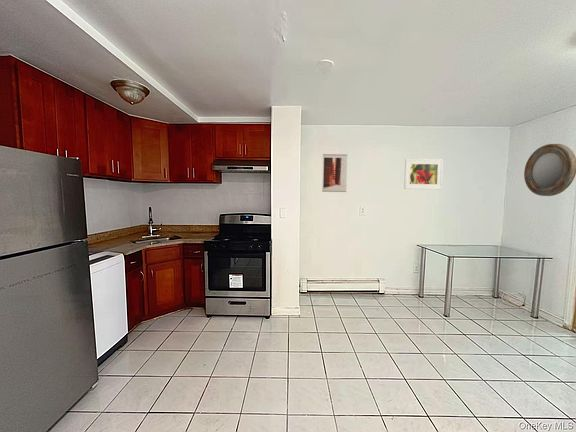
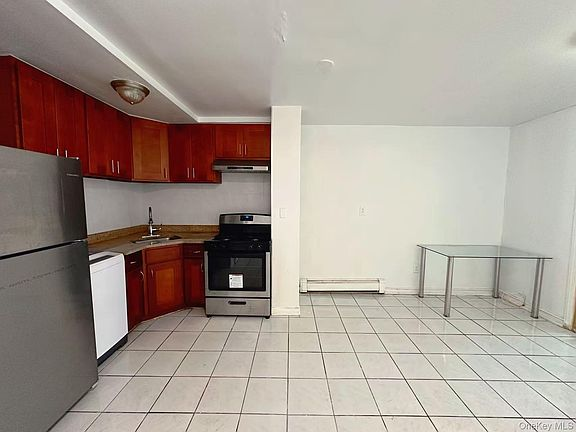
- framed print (423, 174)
- home mirror (547, 170)
- wall art (334, 173)
